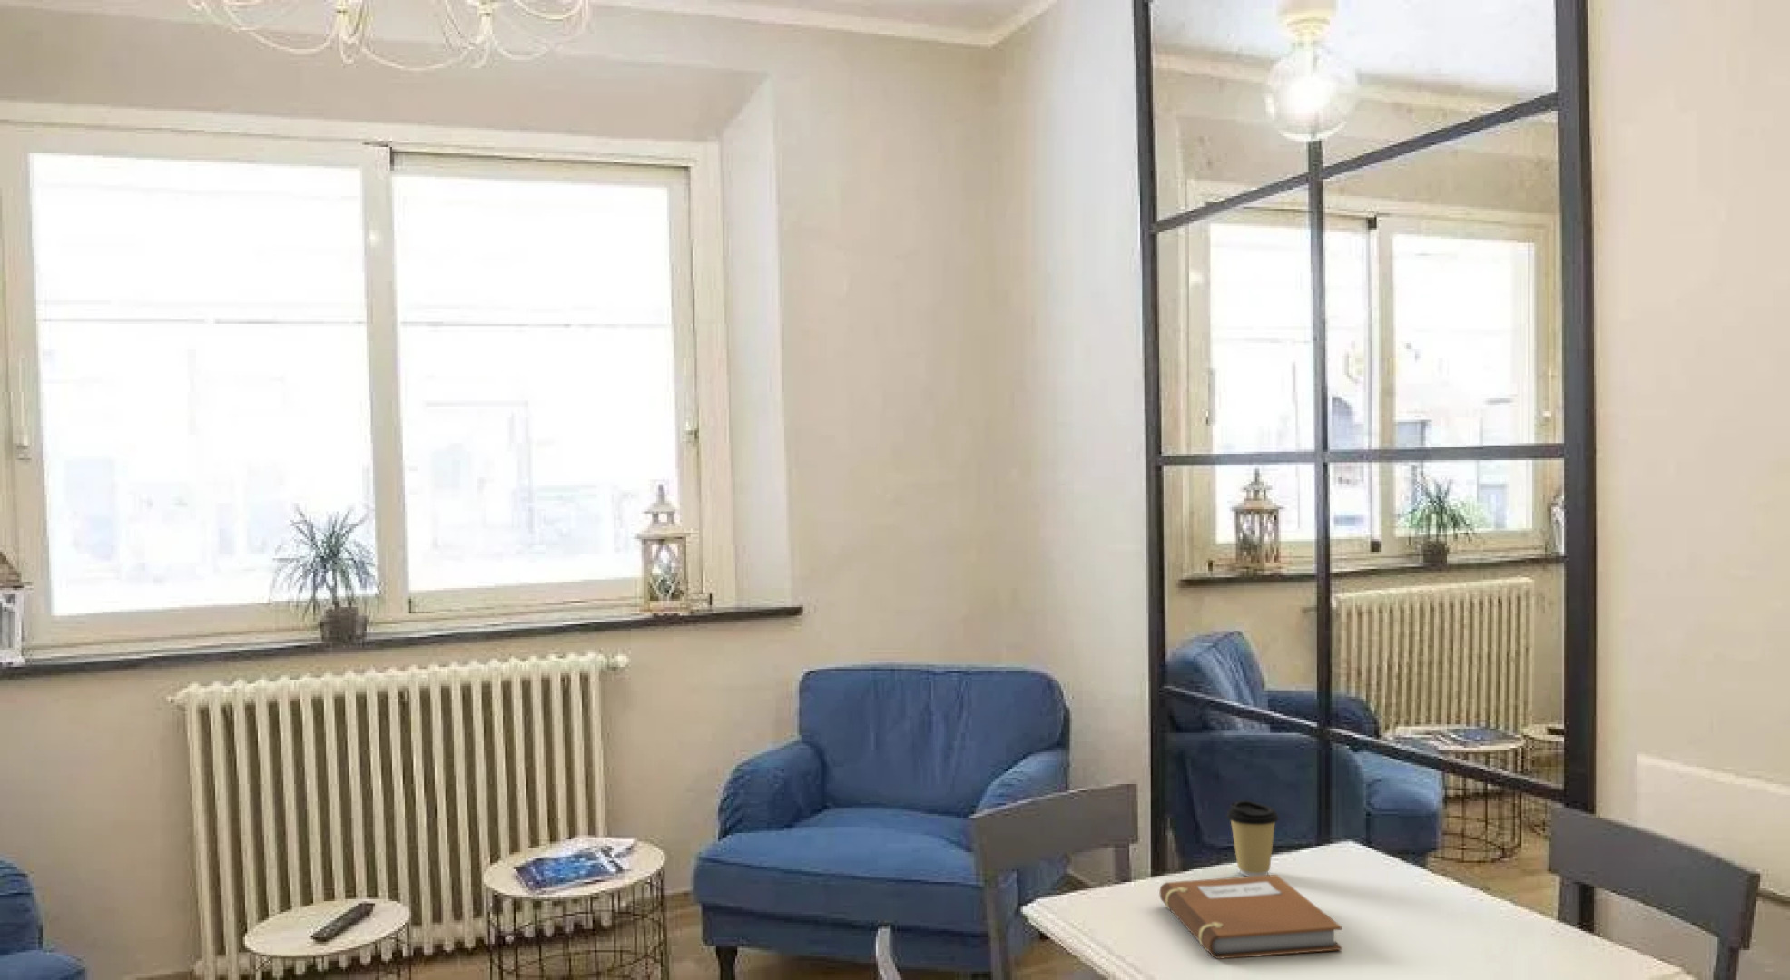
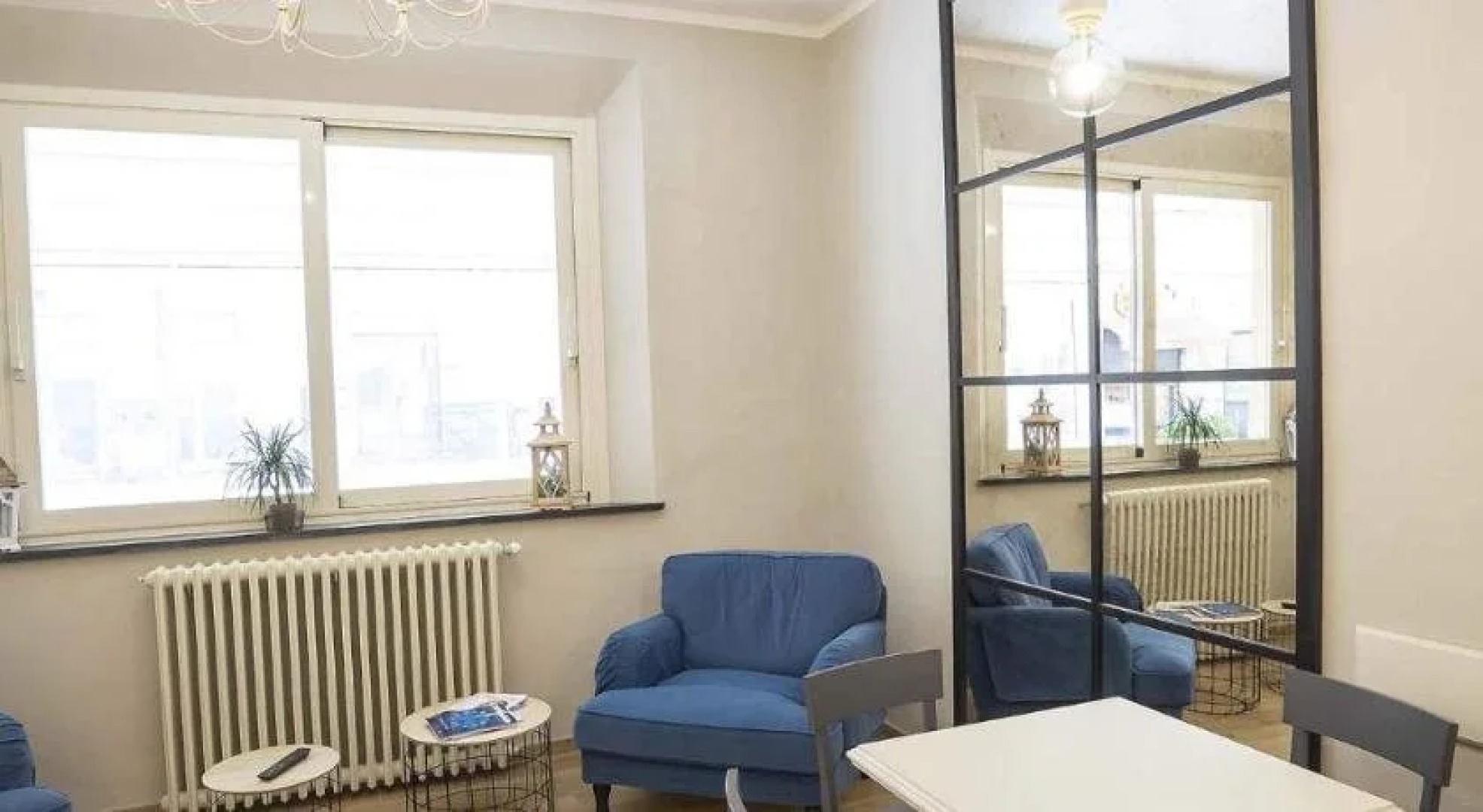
- coffee cup (1253, 839)
- notebook (1243, 912)
